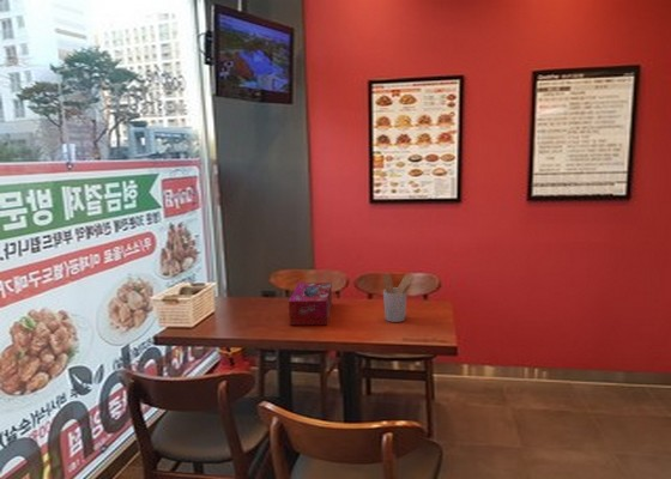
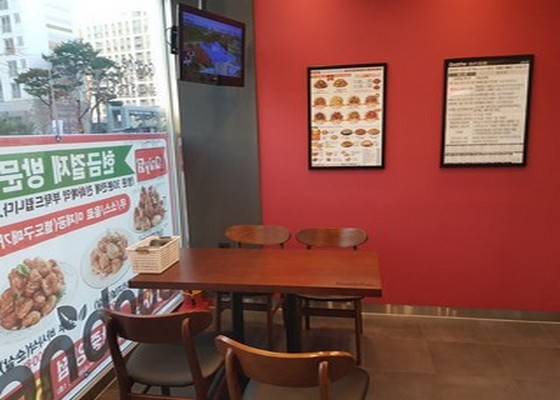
- utensil holder (399, 296)
- tissue box (312, 302)
